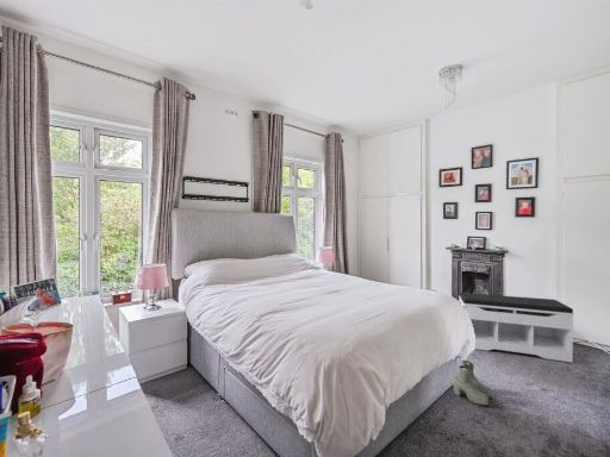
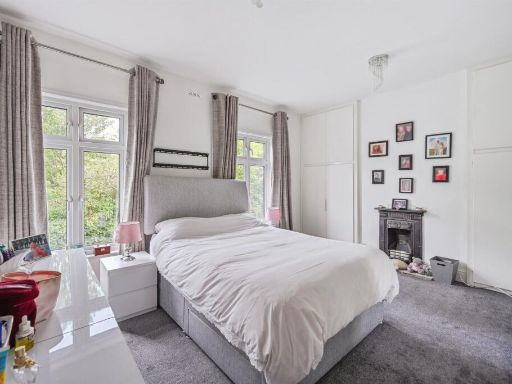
- boots (472, 381)
- bench (509, 323)
